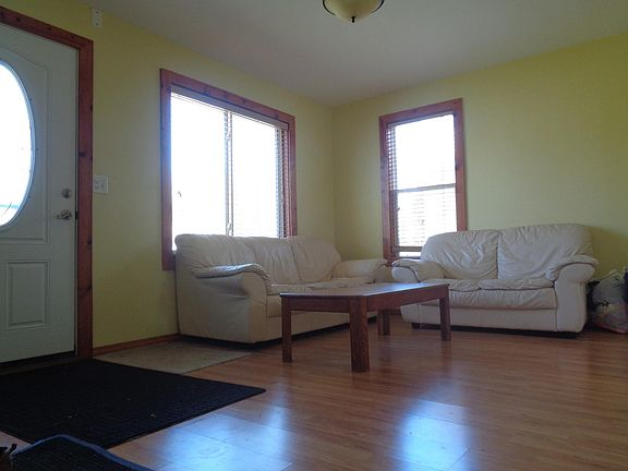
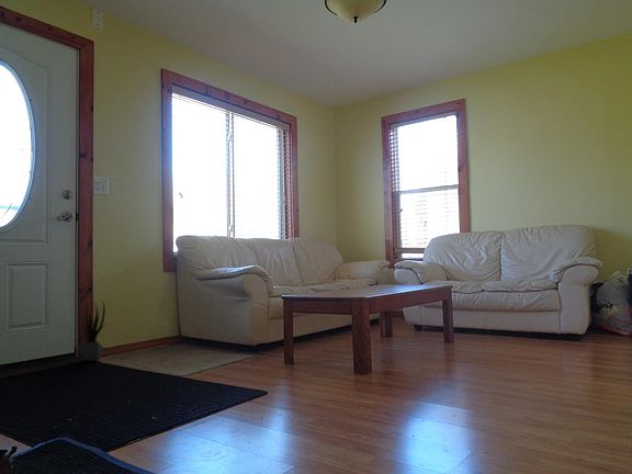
+ potted plant (93, 330)
